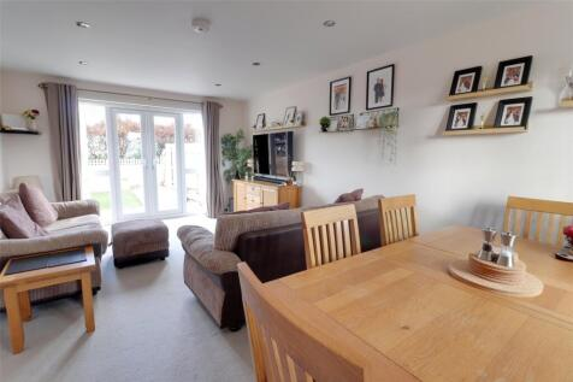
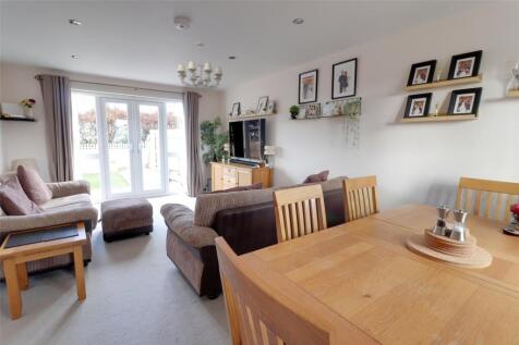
+ chandelier (200, 69)
